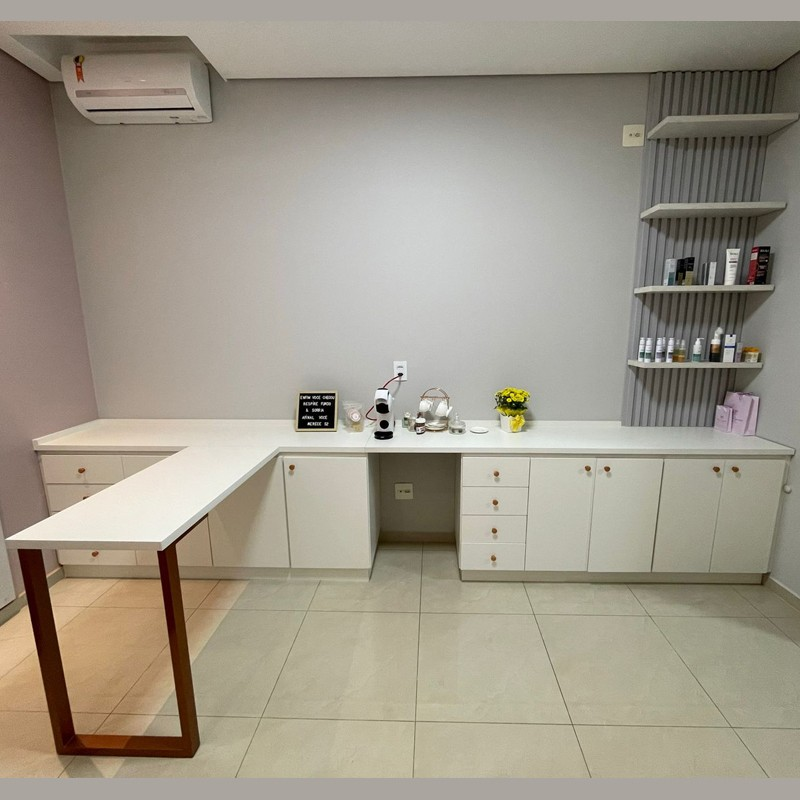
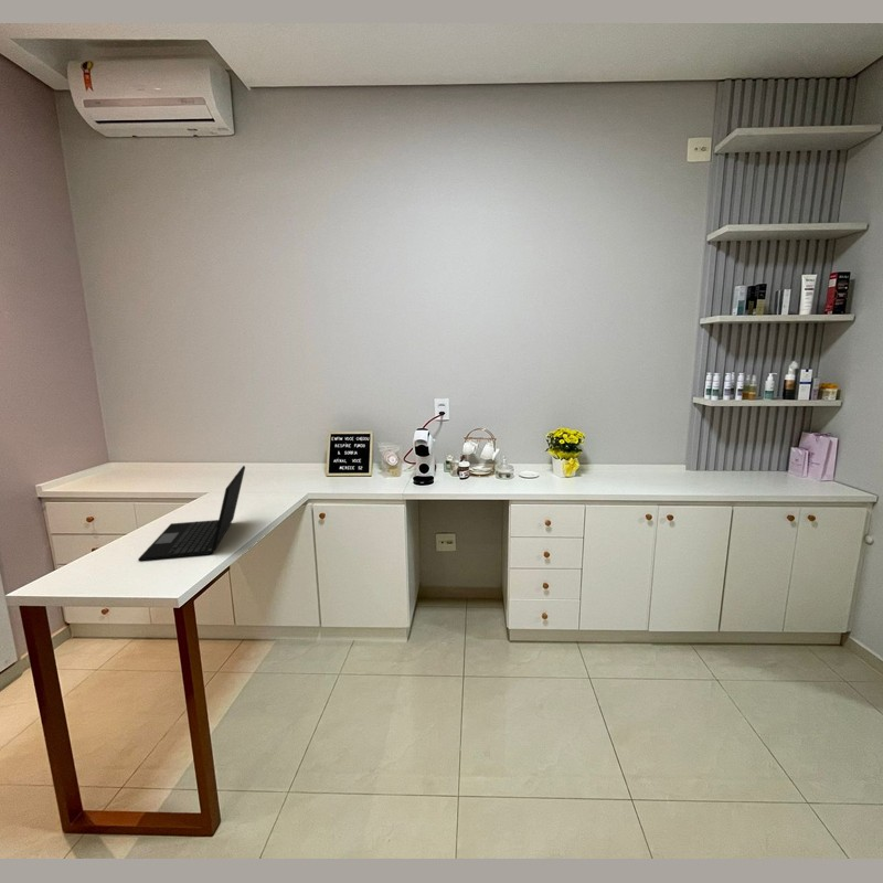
+ laptop (198, 521)
